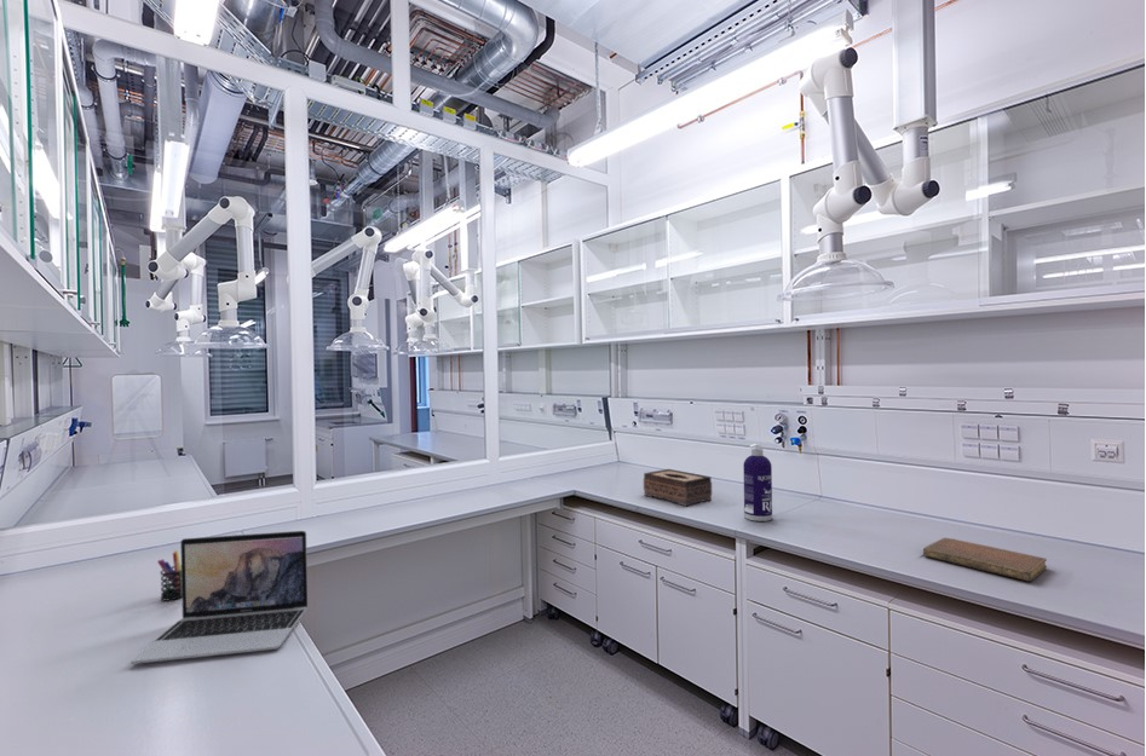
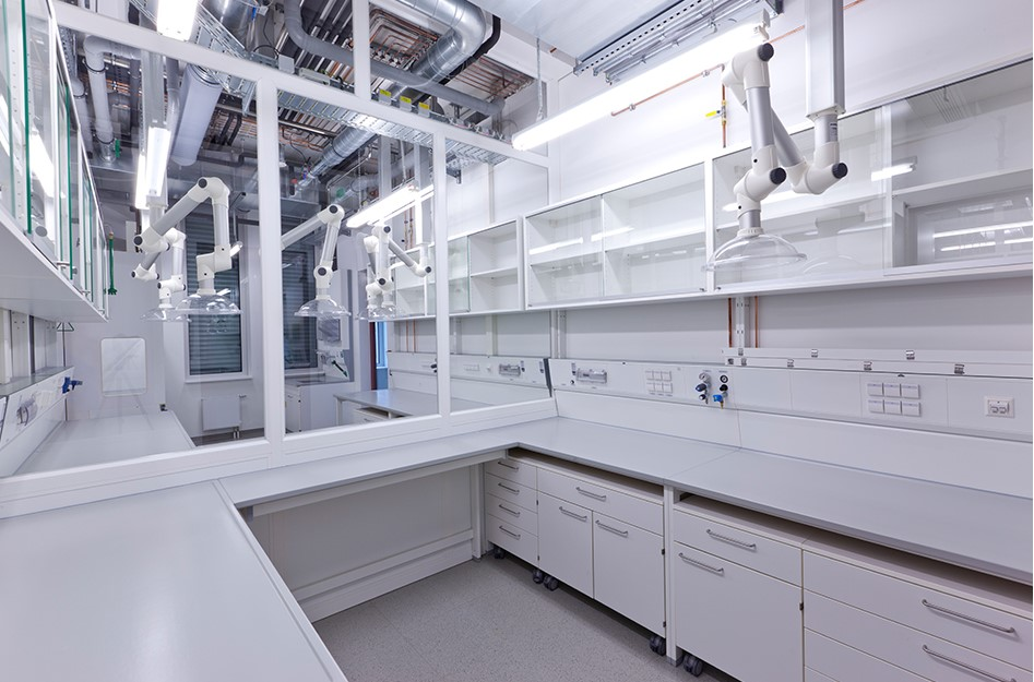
- laptop (226, 590)
- pen holder (178, 572)
- tissue box (676, 486)
- spray bottle (758, 480)
- notebook (983, 556)
